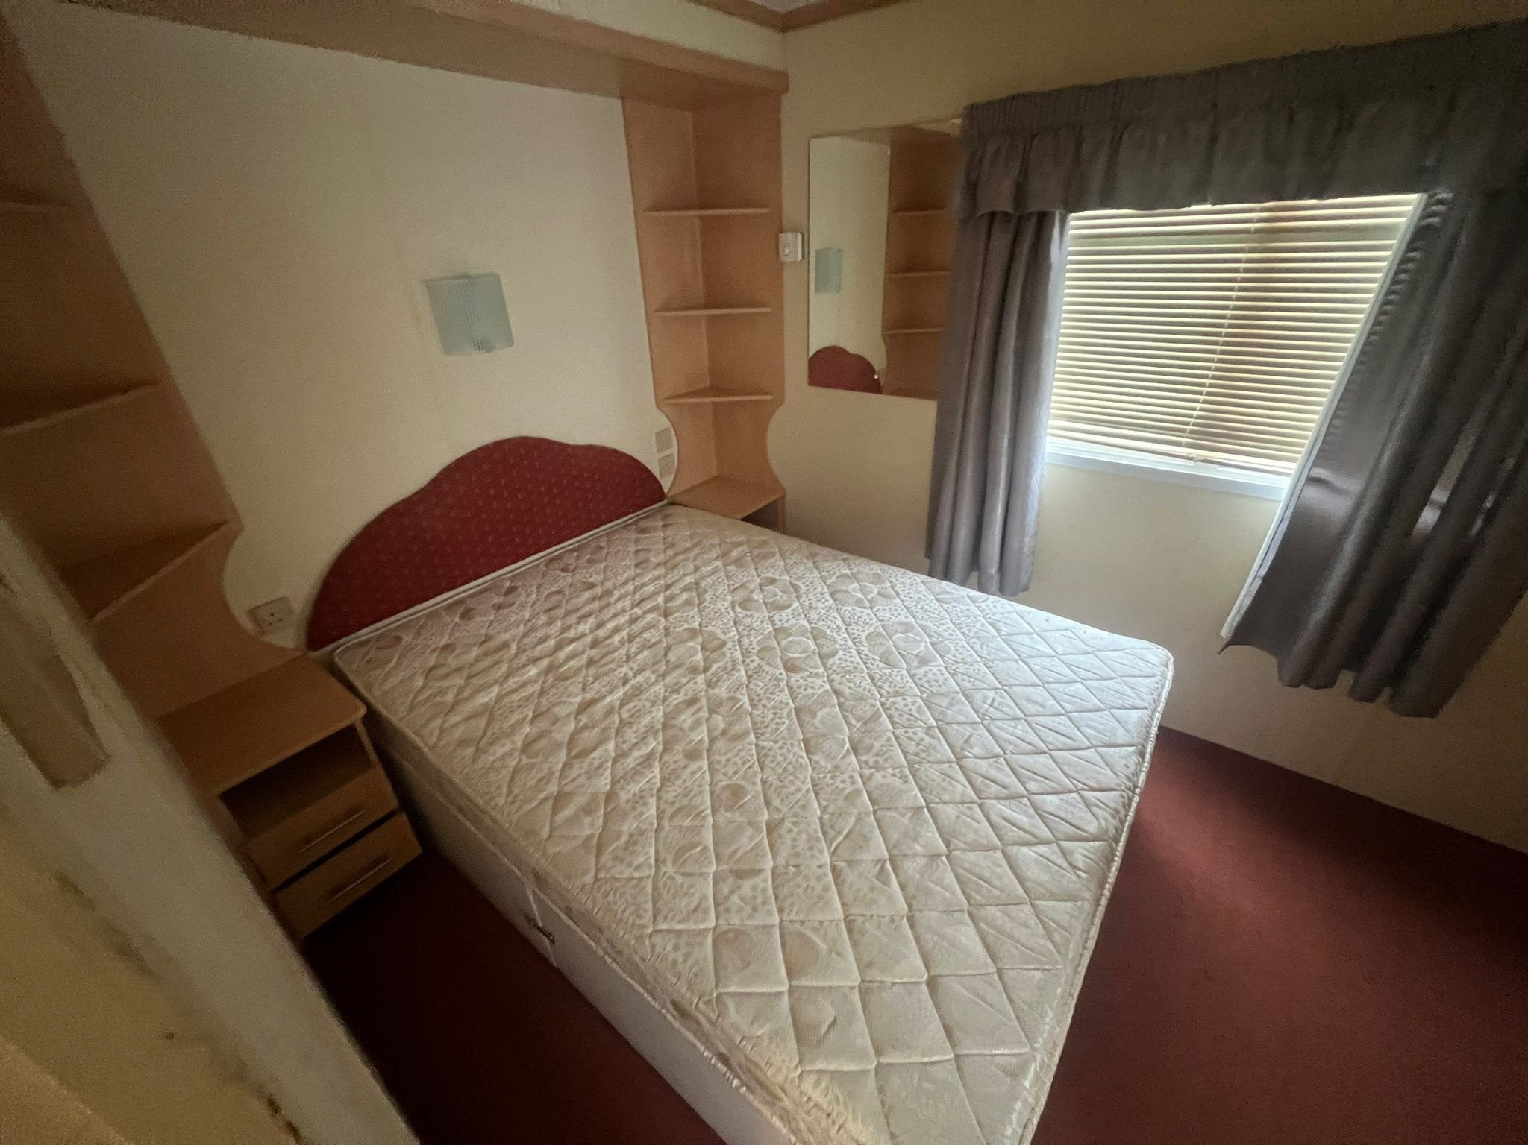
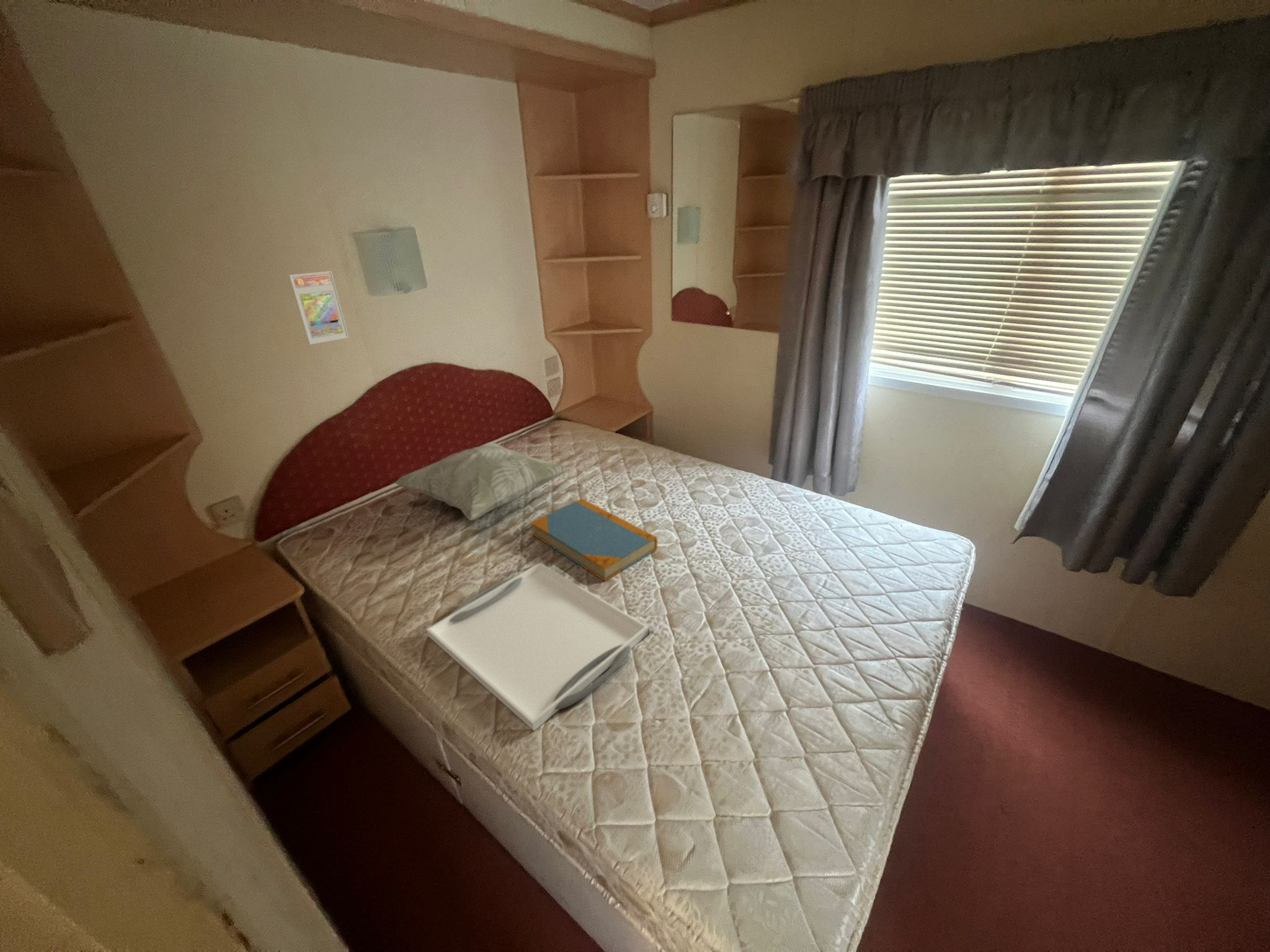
+ serving tray (537, 631)
+ trading card display case (320, 307)
+ book (593, 535)
+ decorative pillow (483, 476)
